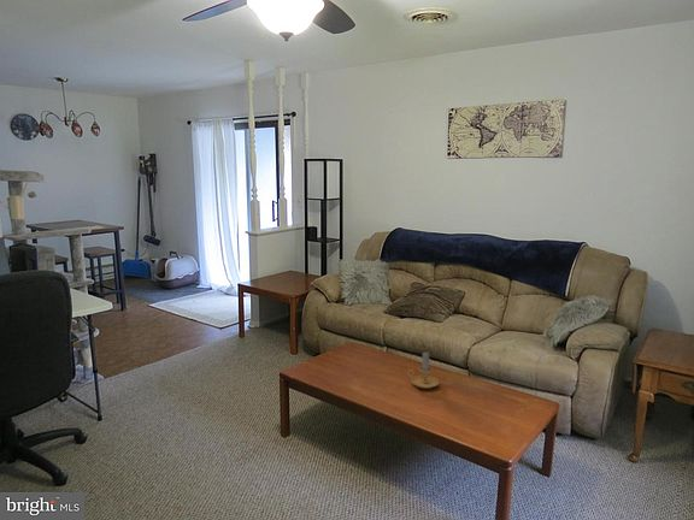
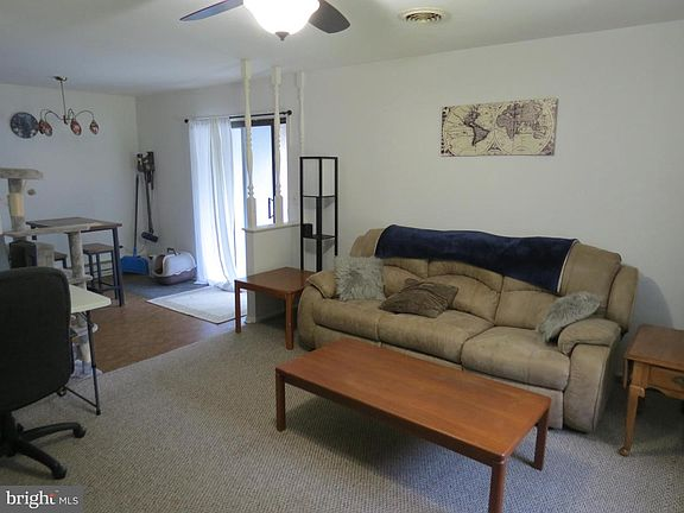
- candle (422, 367)
